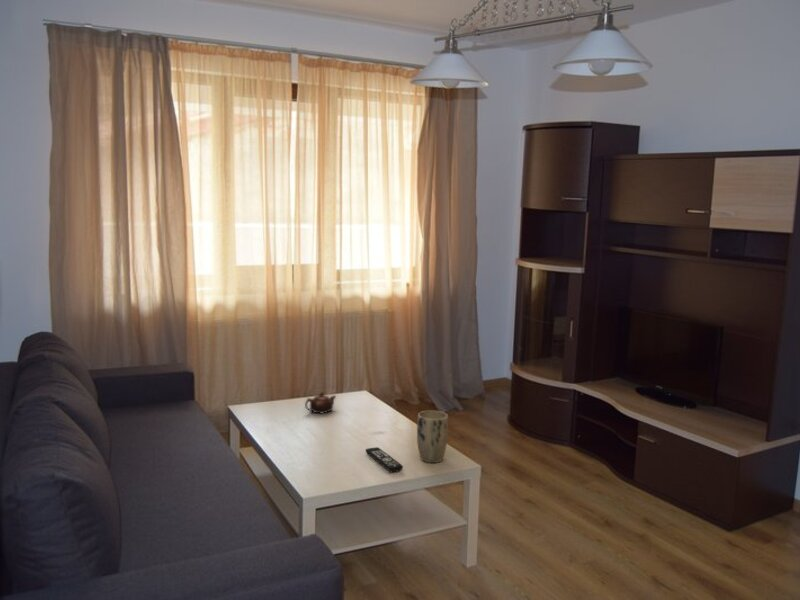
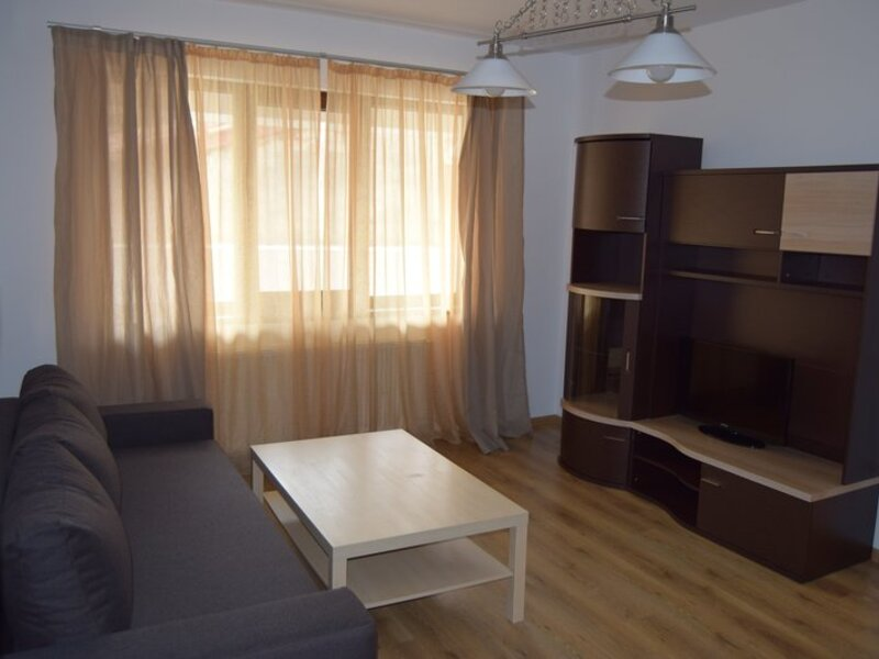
- remote control (383, 459)
- plant pot (432, 436)
- teapot (320, 401)
